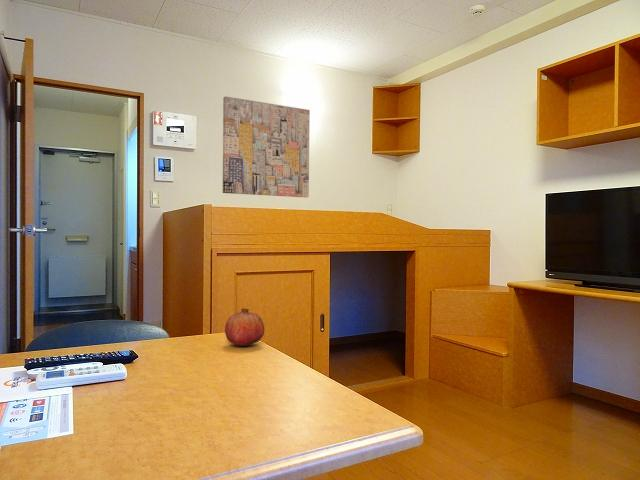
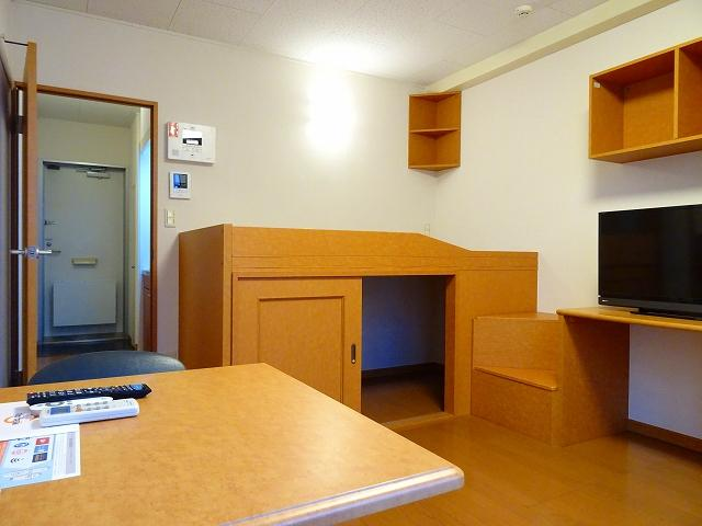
- fruit (244, 327)
- wall art (267, 149)
